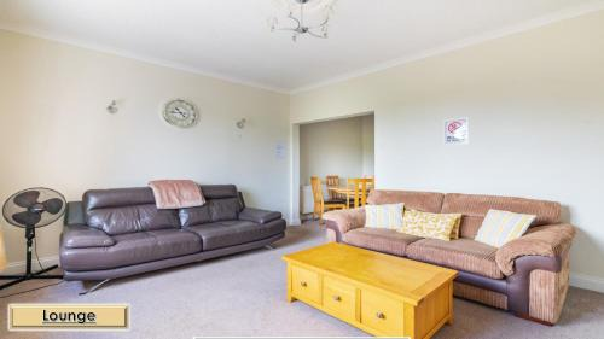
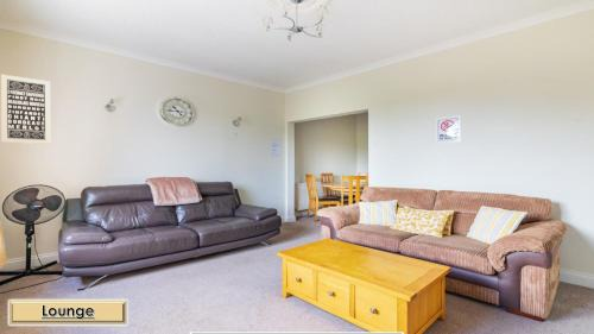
+ wall art (26, 111)
